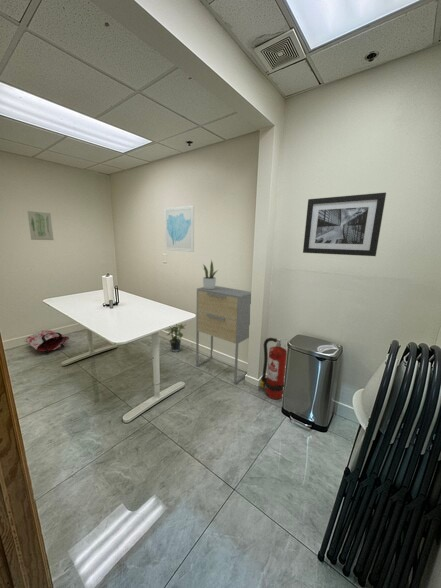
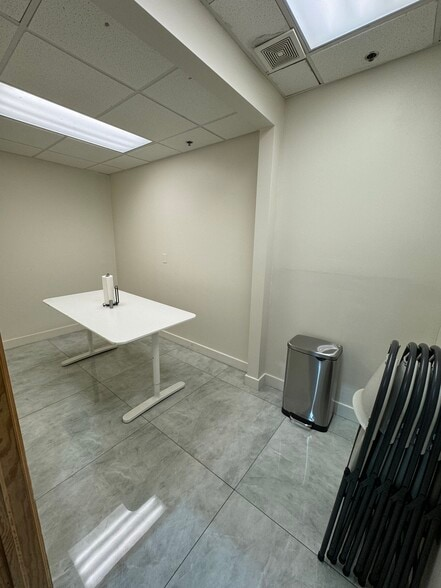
- wall art (340, 226)
- bag (46, 338)
- potted plant (210, 273)
- wall art (40, 226)
- potted plant (175, 329)
- wall art (178, 229)
- fire extinguisher (273, 364)
- cabinet (223, 331)
